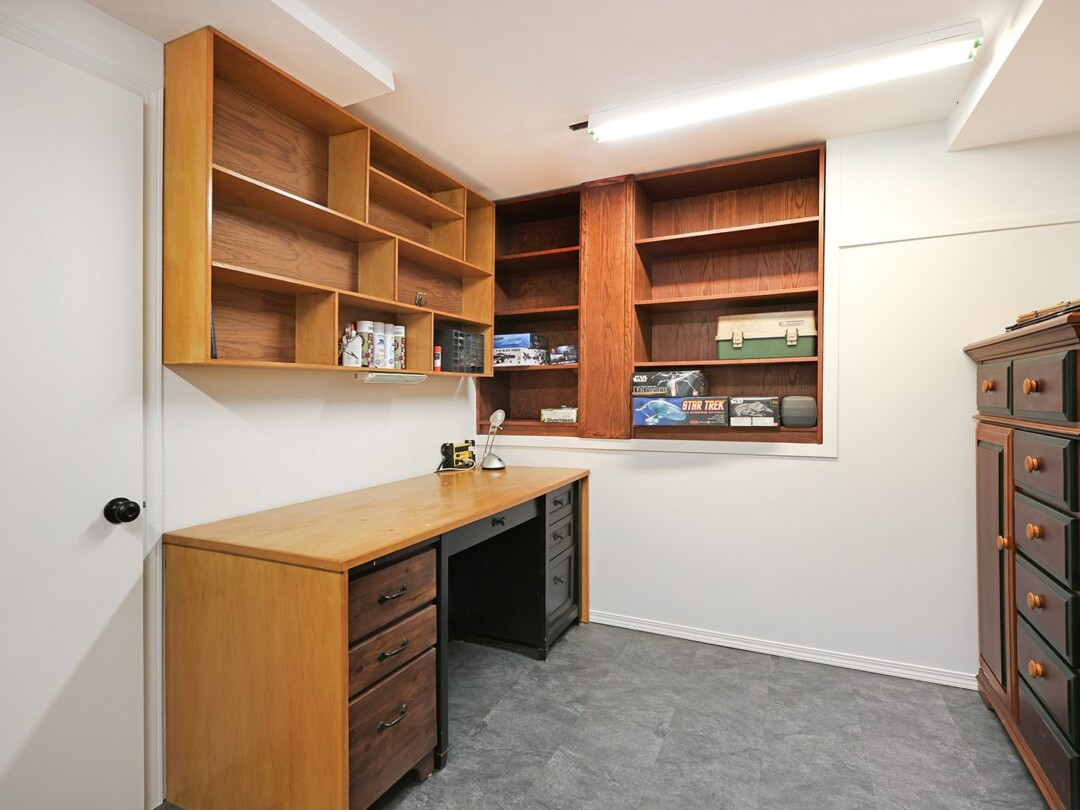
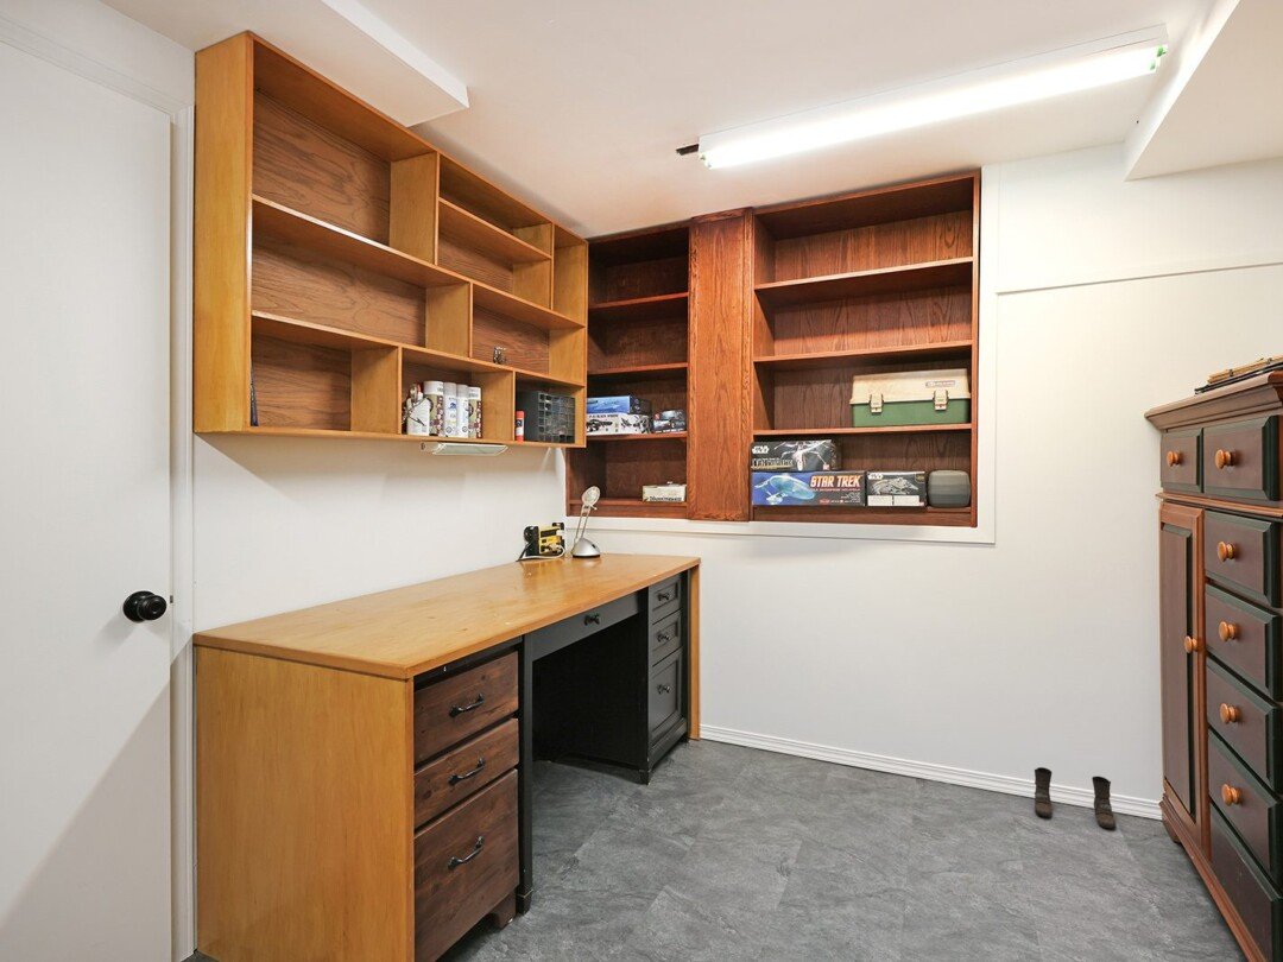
+ boots (1094, 798)
